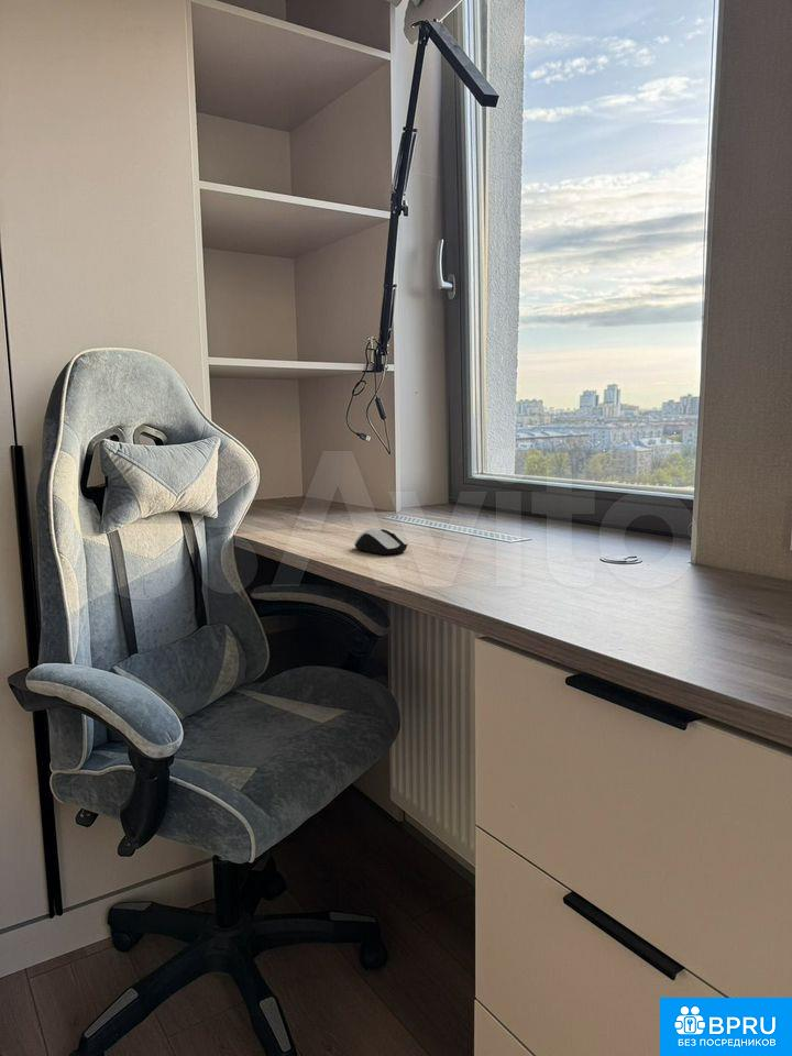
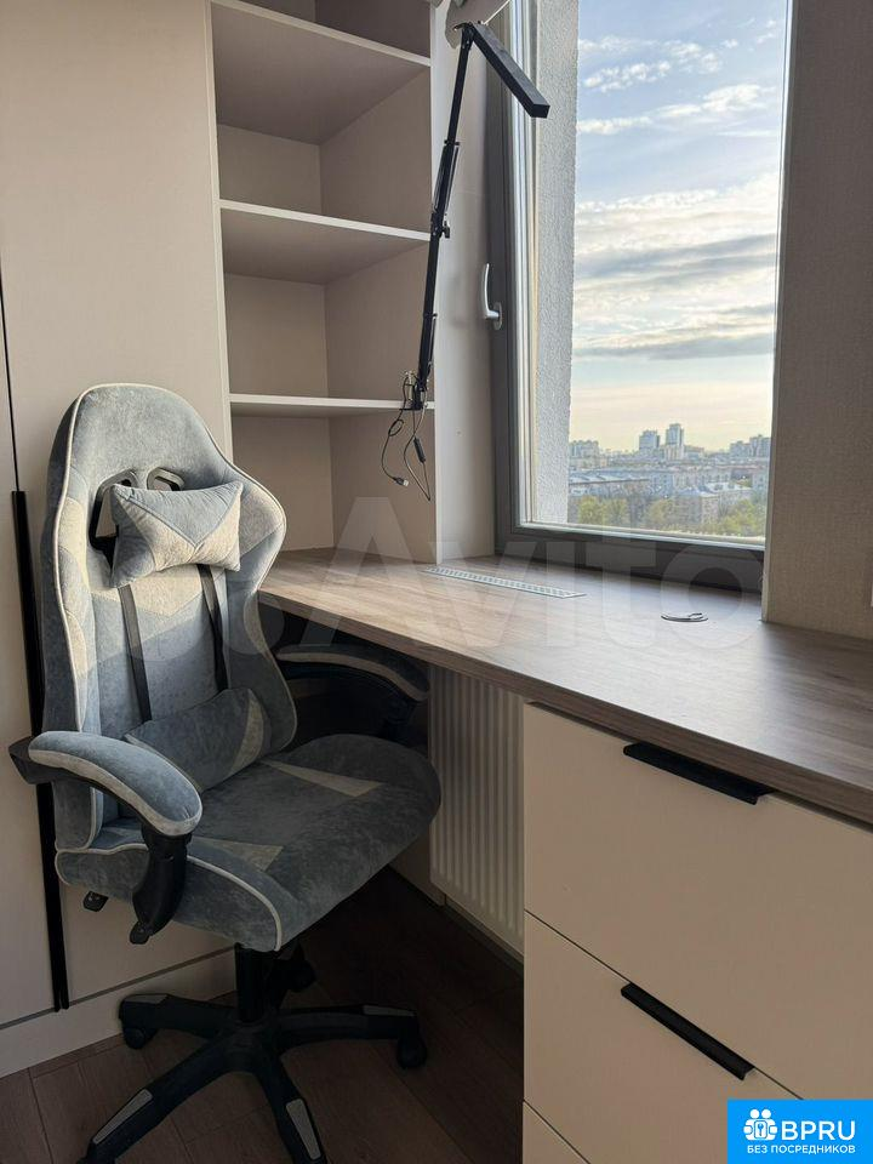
- computer mouse (380, 539)
